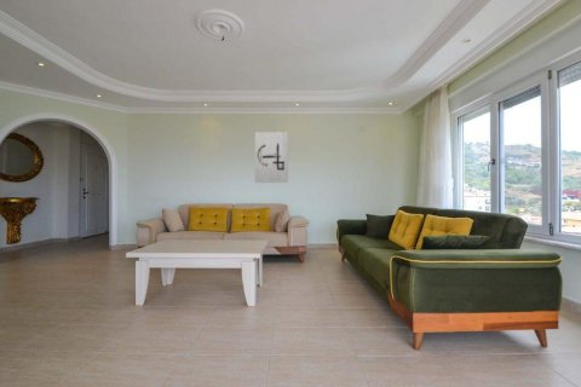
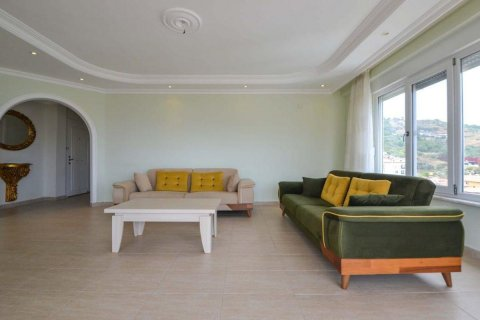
- wall art (271, 157)
